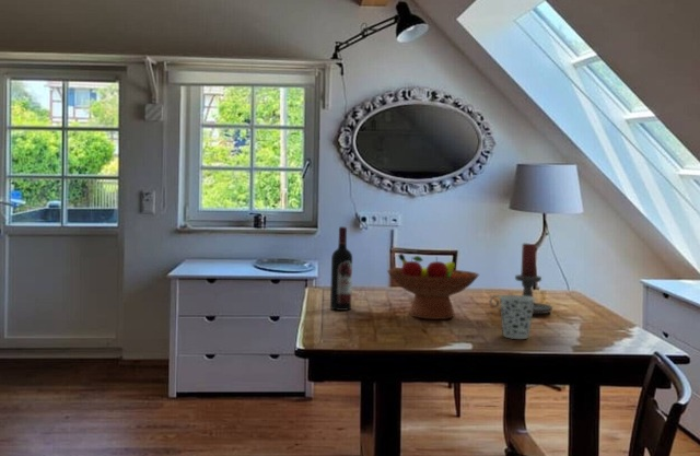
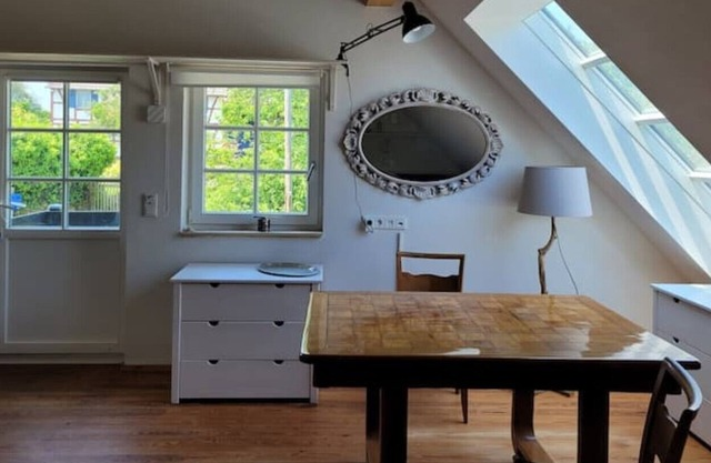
- wine bottle (341, 267)
- fruit bowl (432, 285)
- candle holder (521, 277)
- cup (516, 316)
